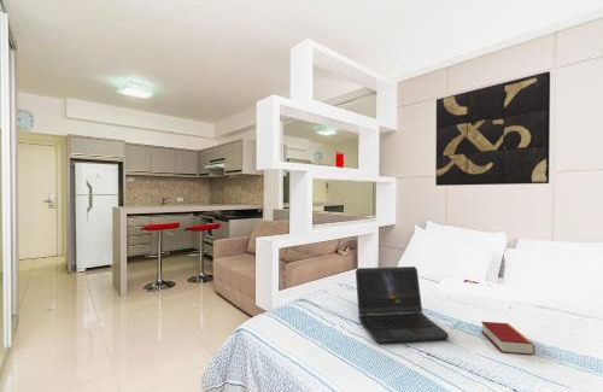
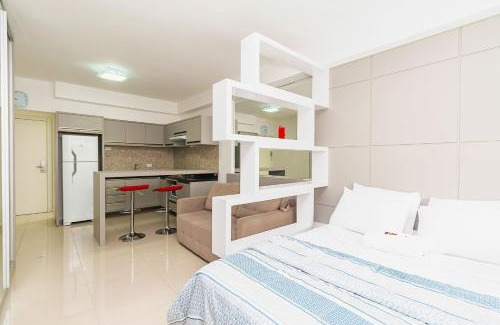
- wall art (485, 136)
- laptop computer (398, 300)
- book (505, 337)
